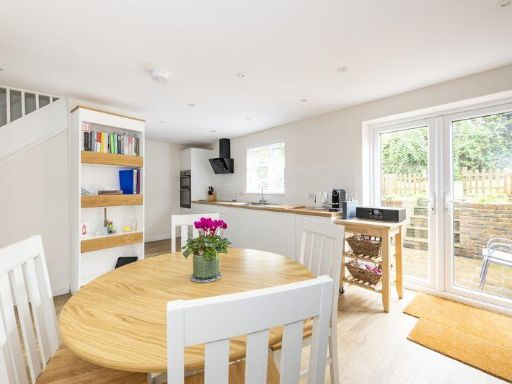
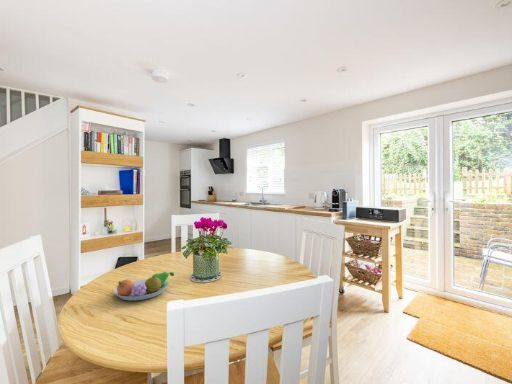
+ fruit bowl (144, 282)
